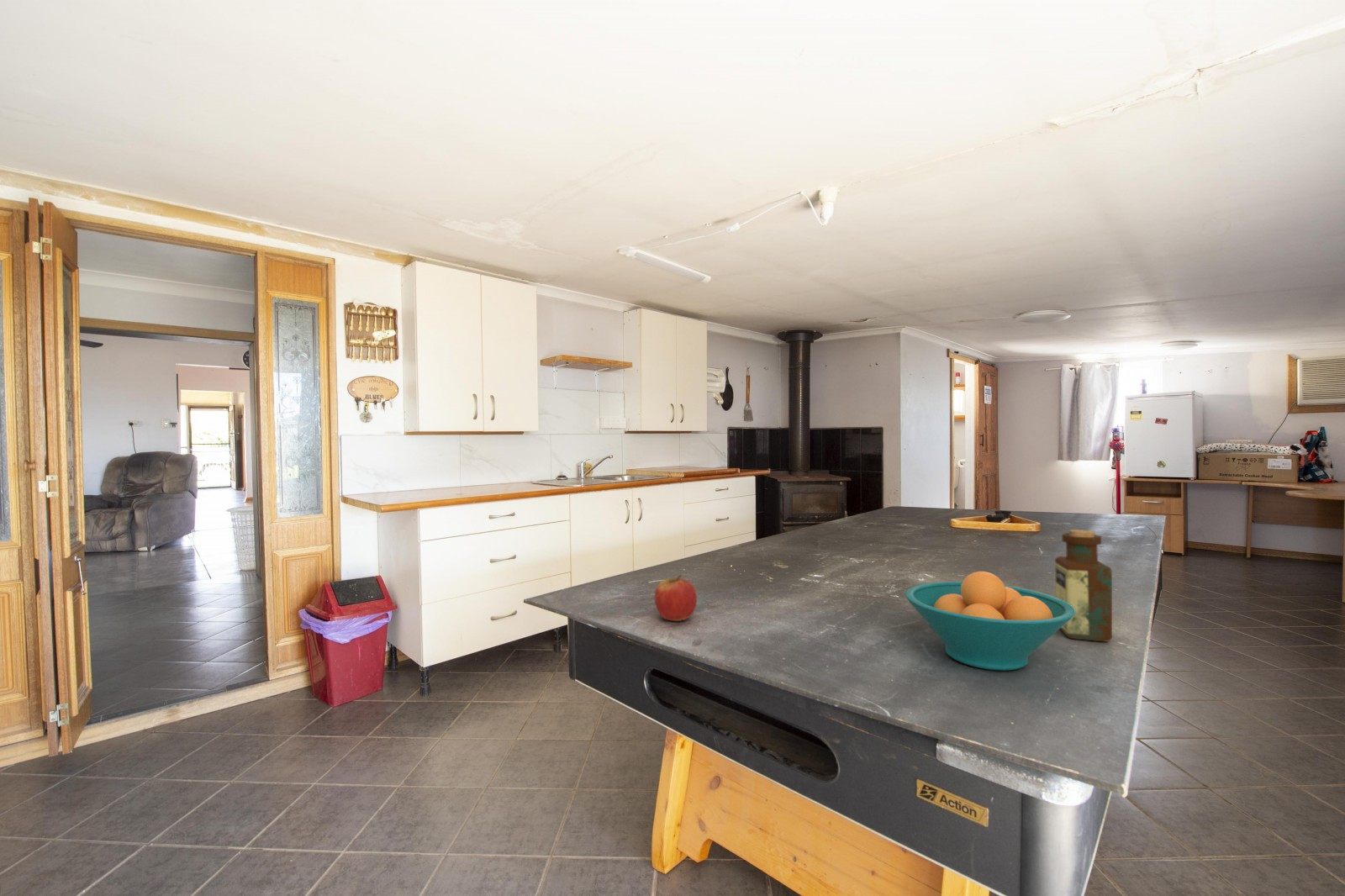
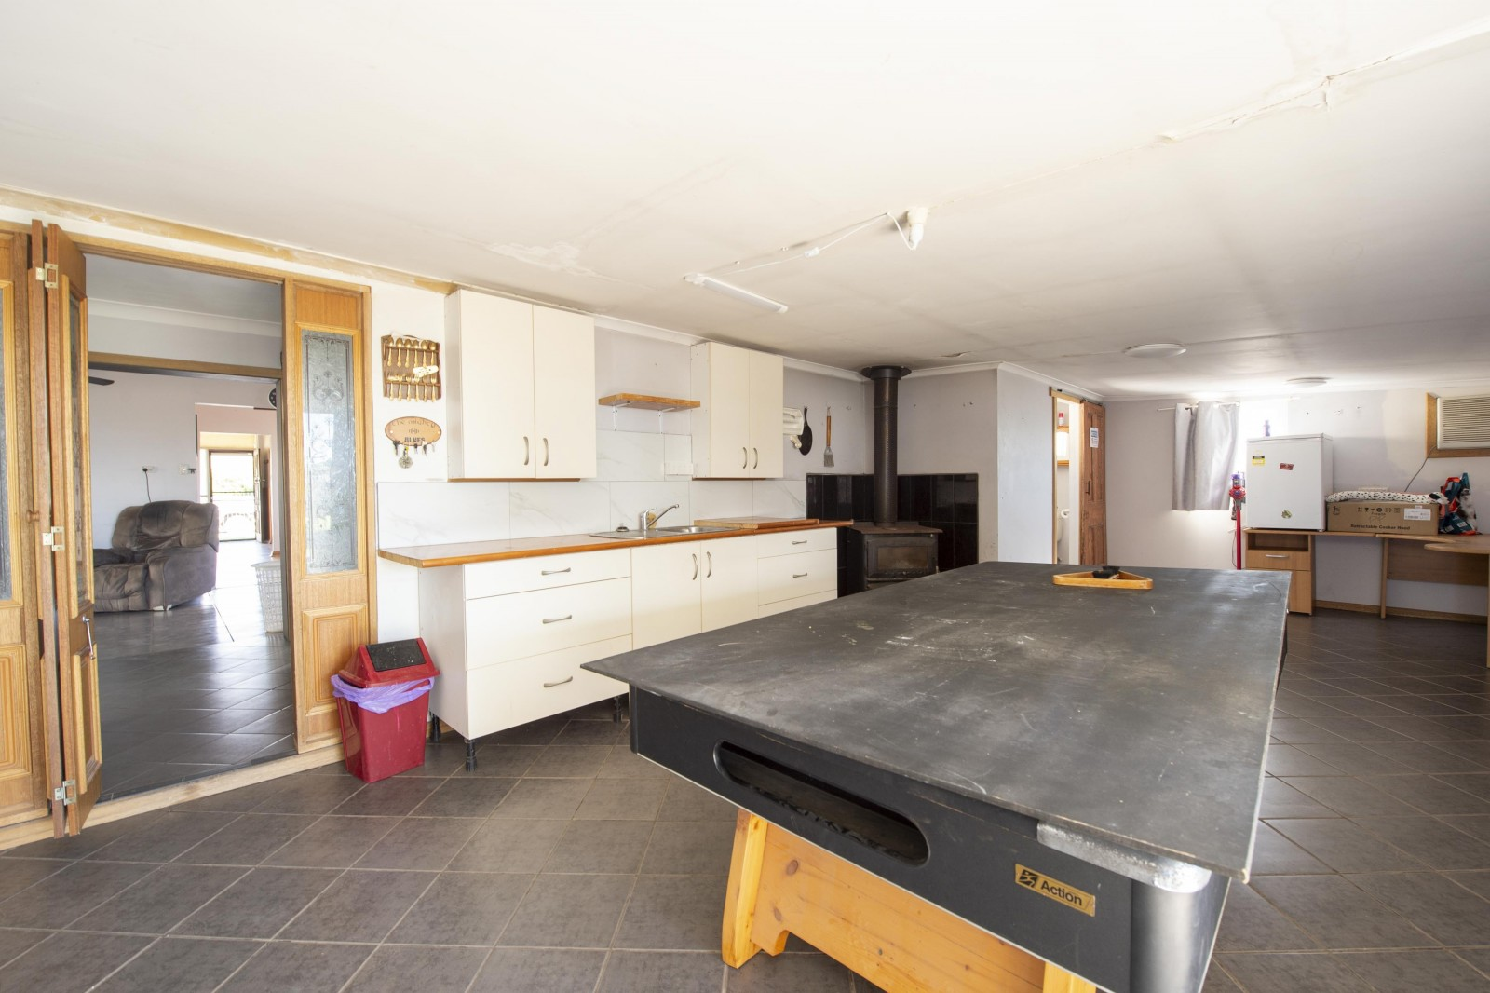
- apple (675, 596)
- bottle (1082, 582)
- fruit bowl (985, 614)
